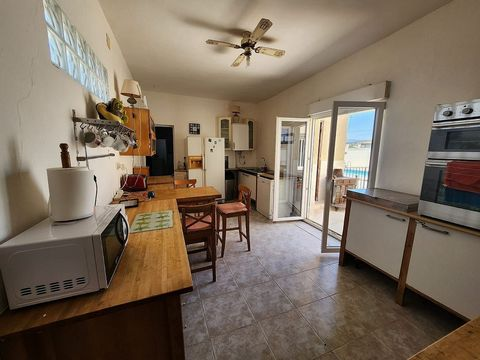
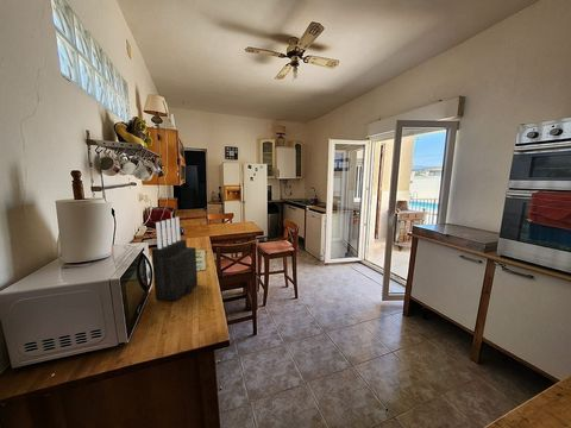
+ knife block (177, 256)
